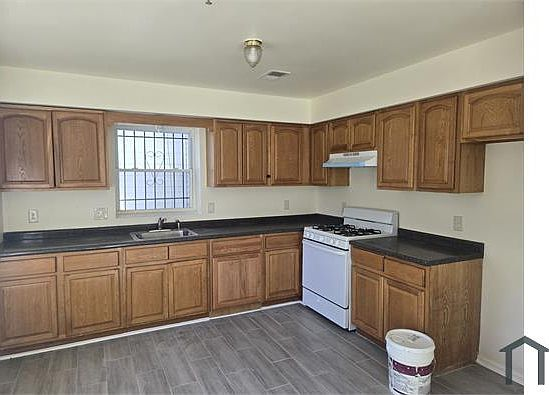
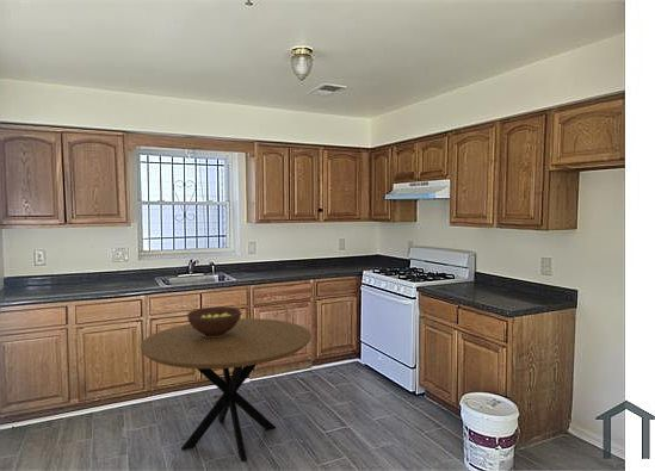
+ dining table (229, 386)
+ fruit bowl (215, 323)
